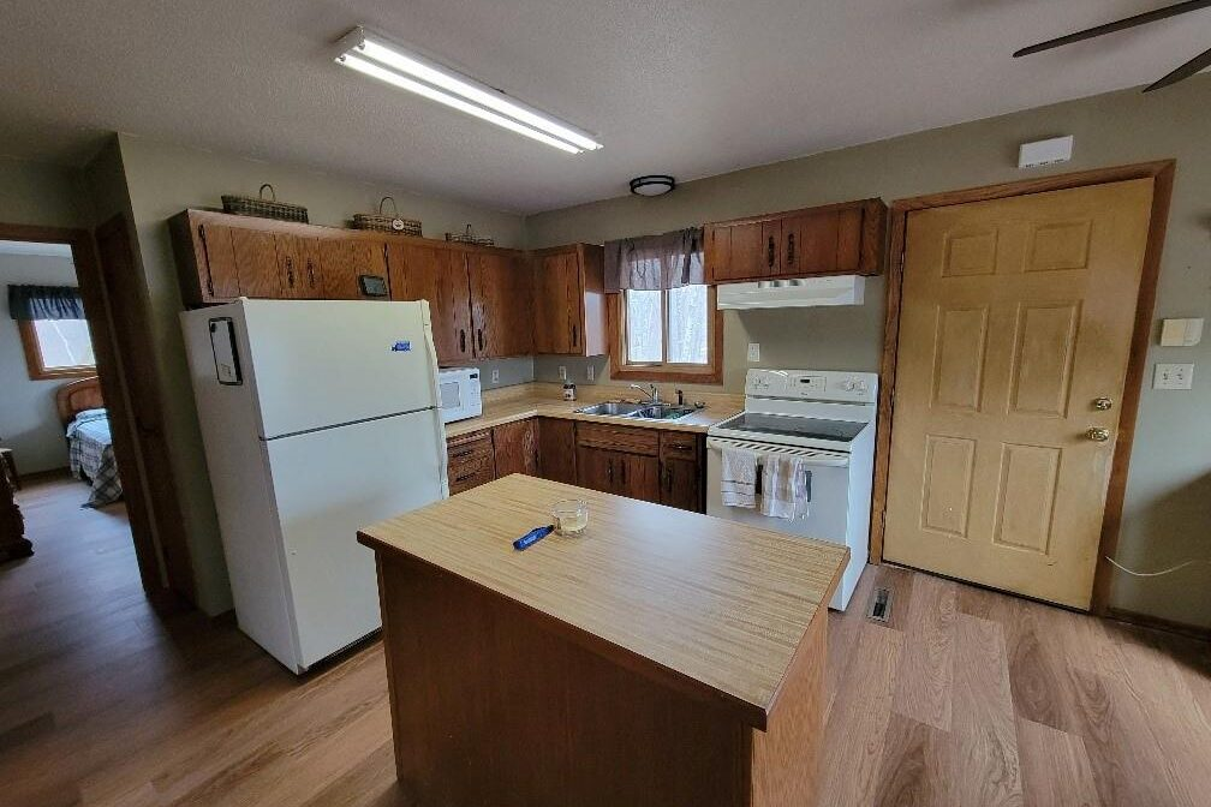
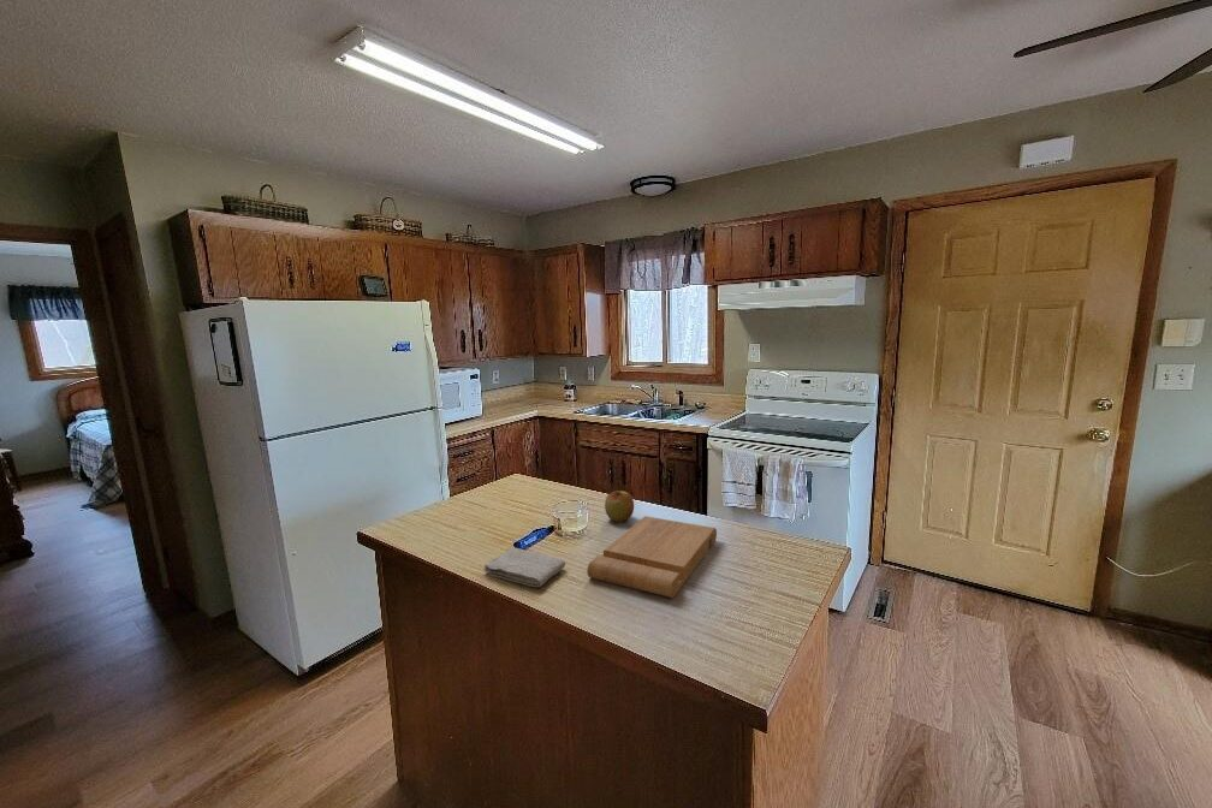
+ cutting board (656, 551)
+ apple (619, 504)
+ washcloth (524, 565)
